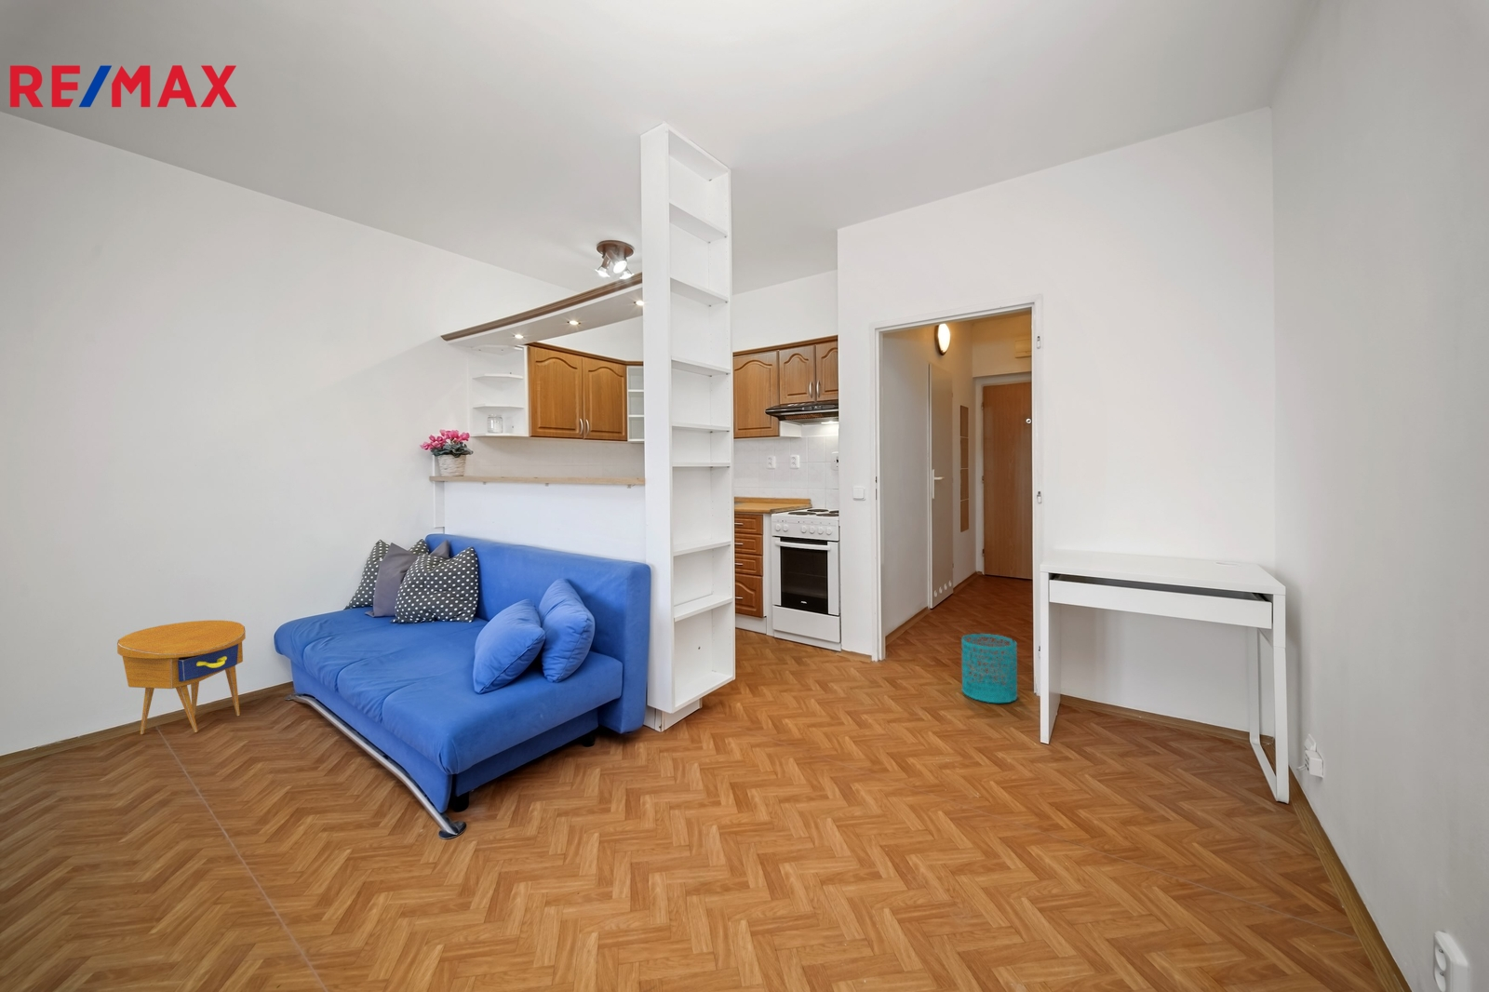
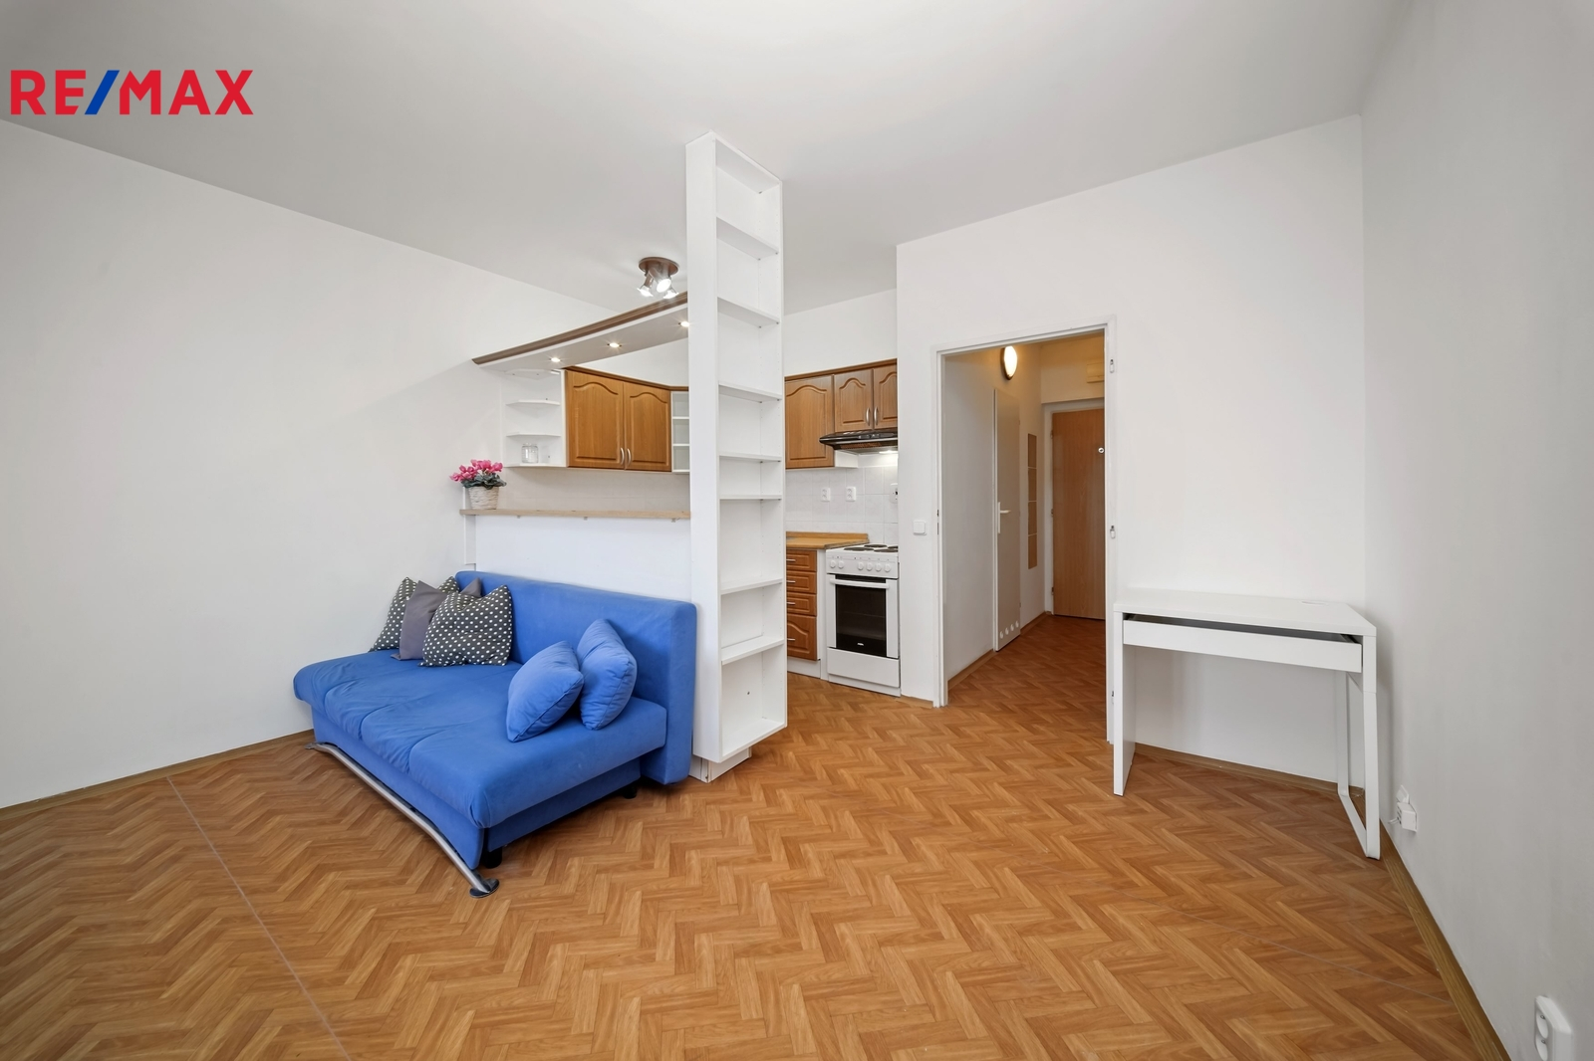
- wastebasket (989, 666)
- side table (185, 678)
